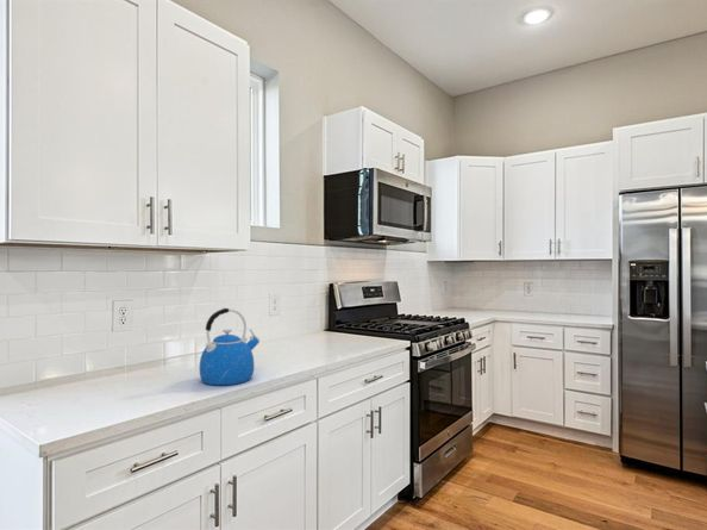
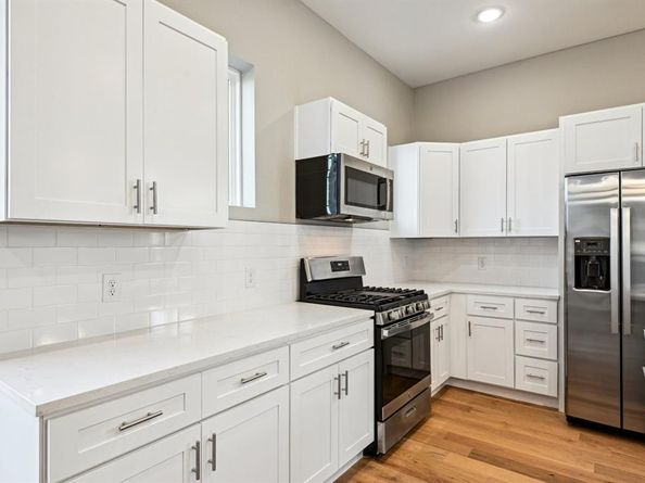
- kettle (232, 342)
